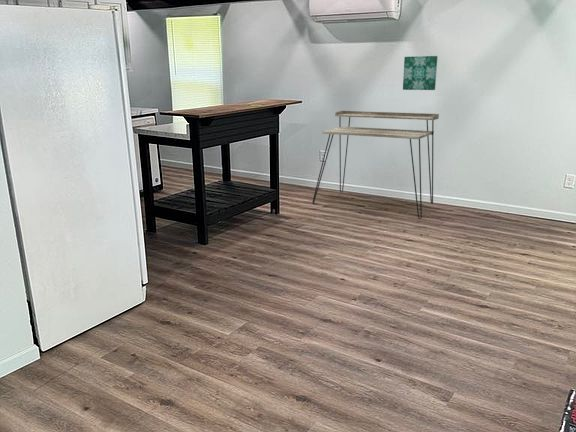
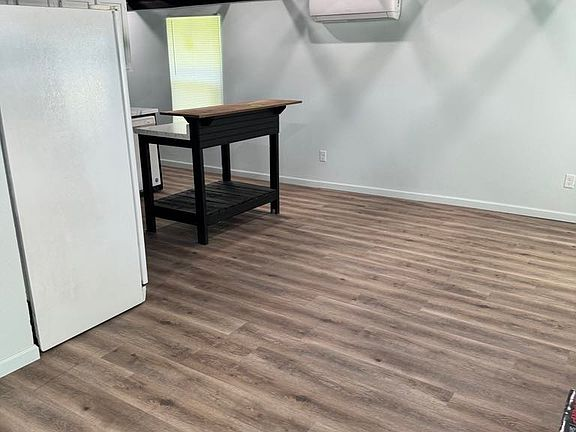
- wall art (419, 73)
- desk (376, 136)
